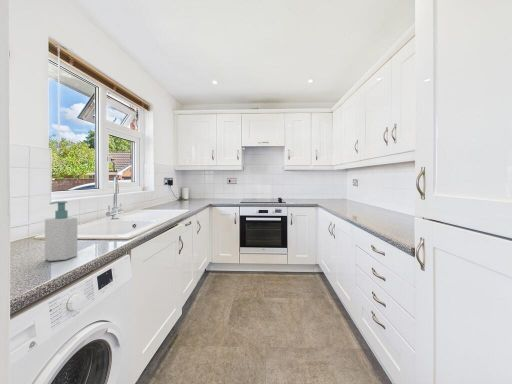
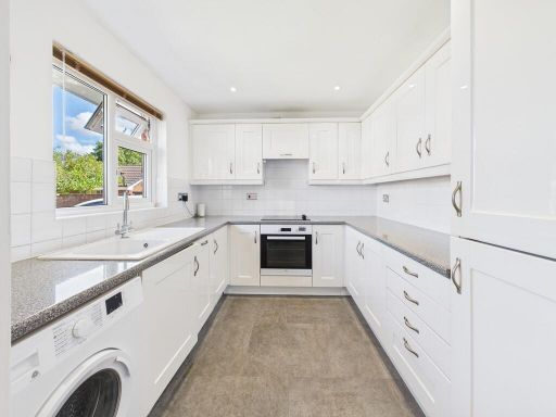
- soap bottle (61, 229)
